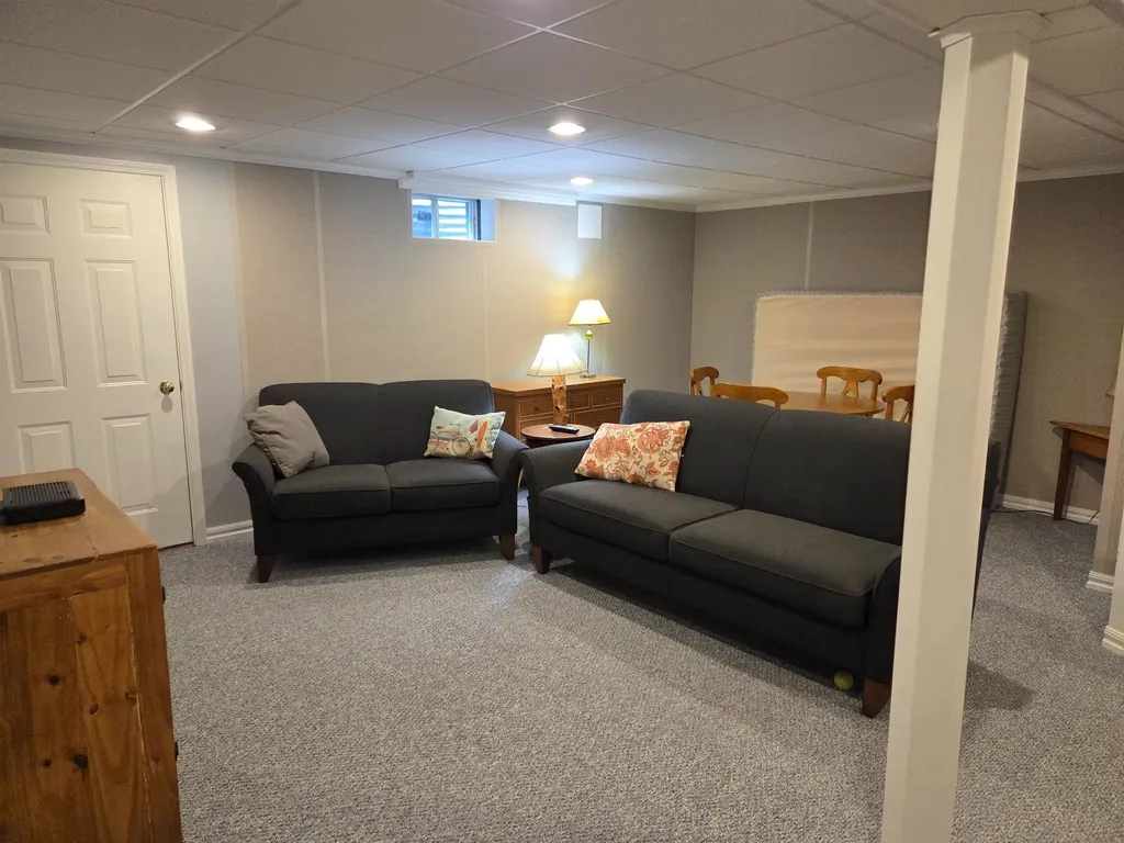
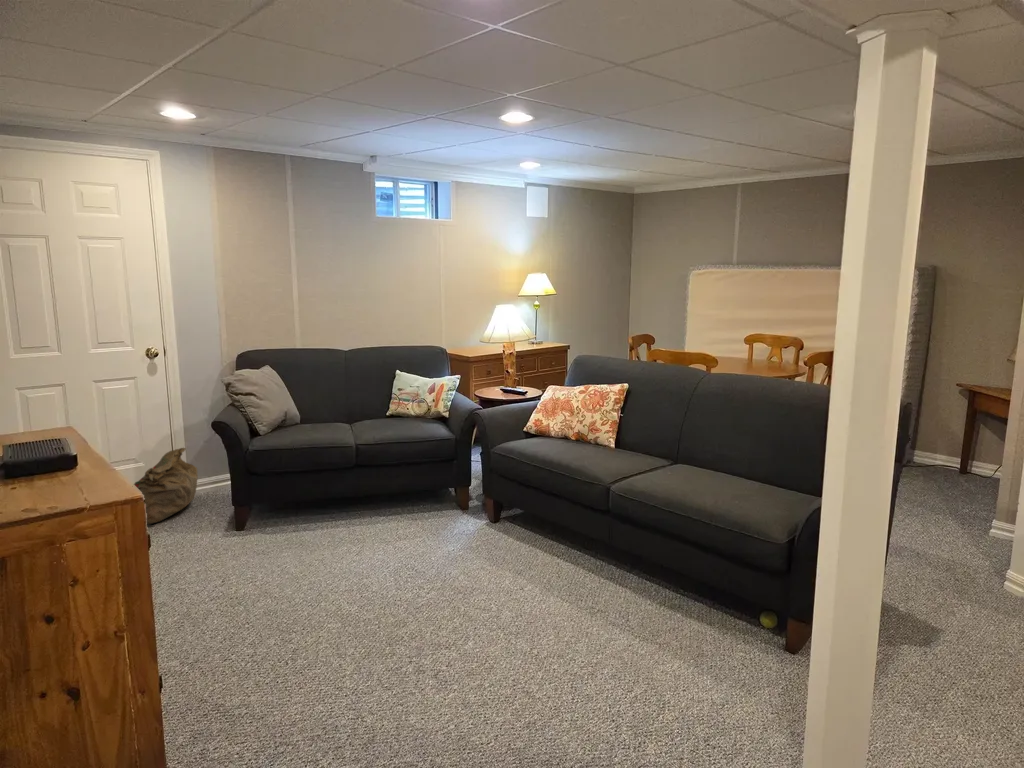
+ bag (164, 483)
